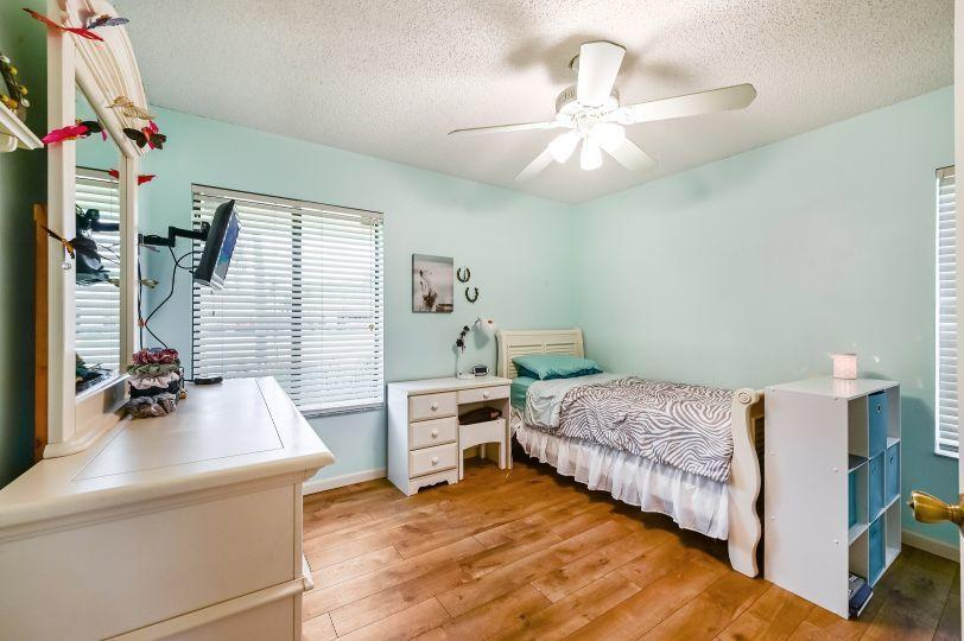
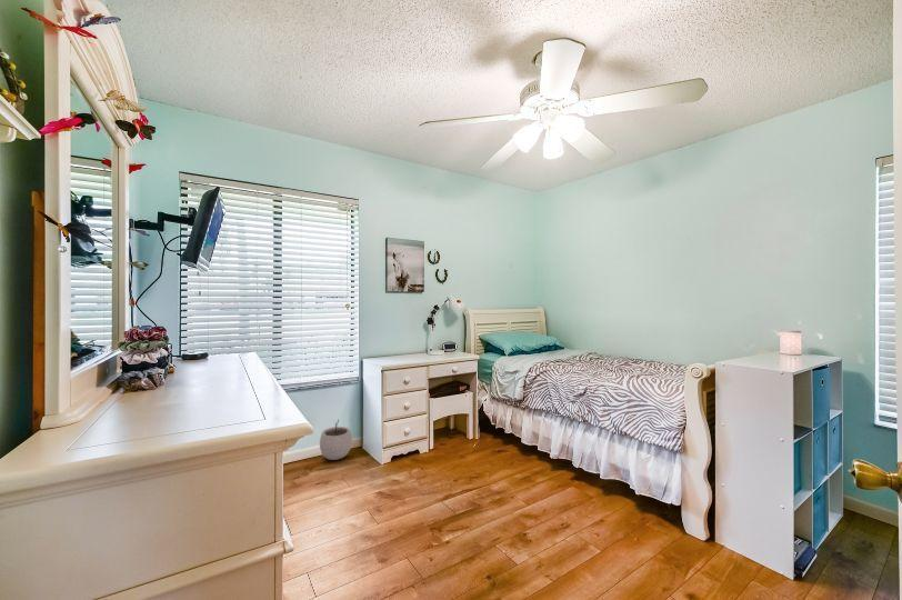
+ plant pot (335, 438)
